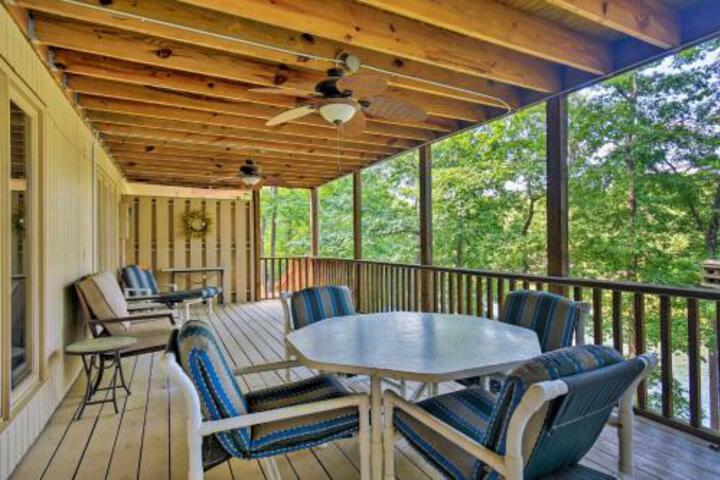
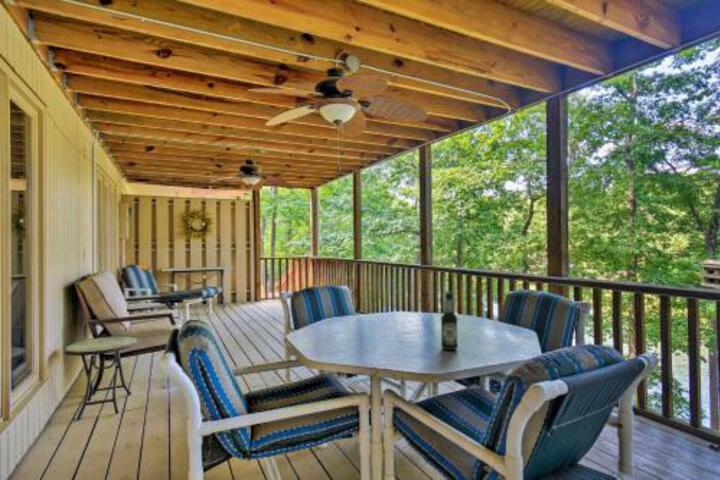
+ bottle (449, 320)
